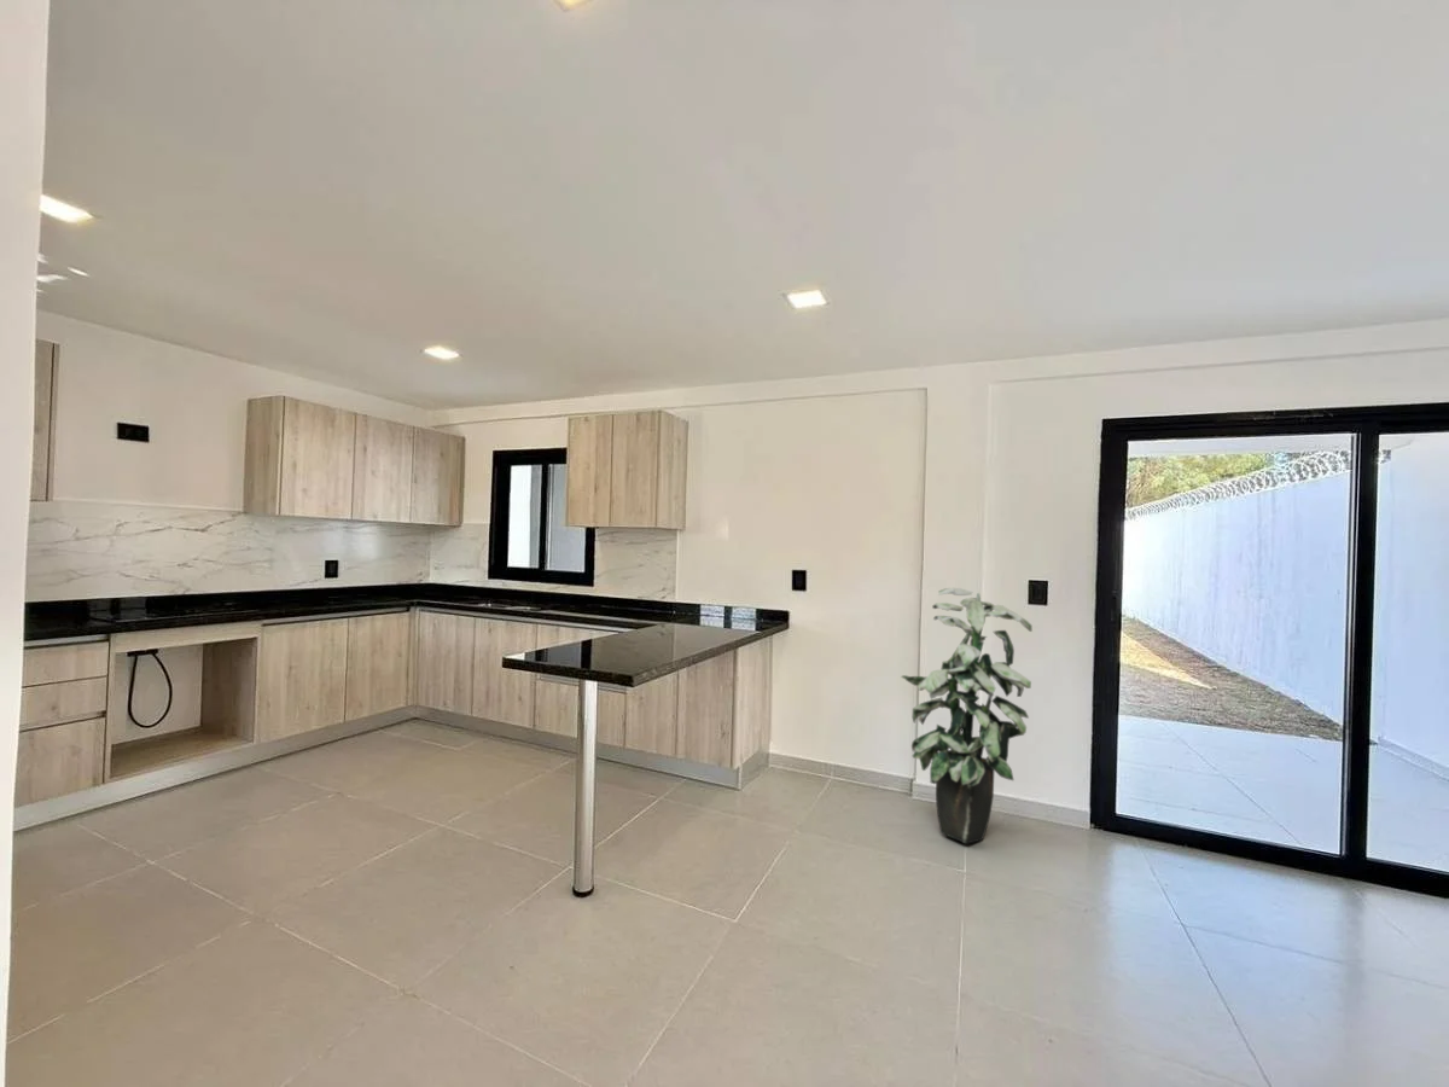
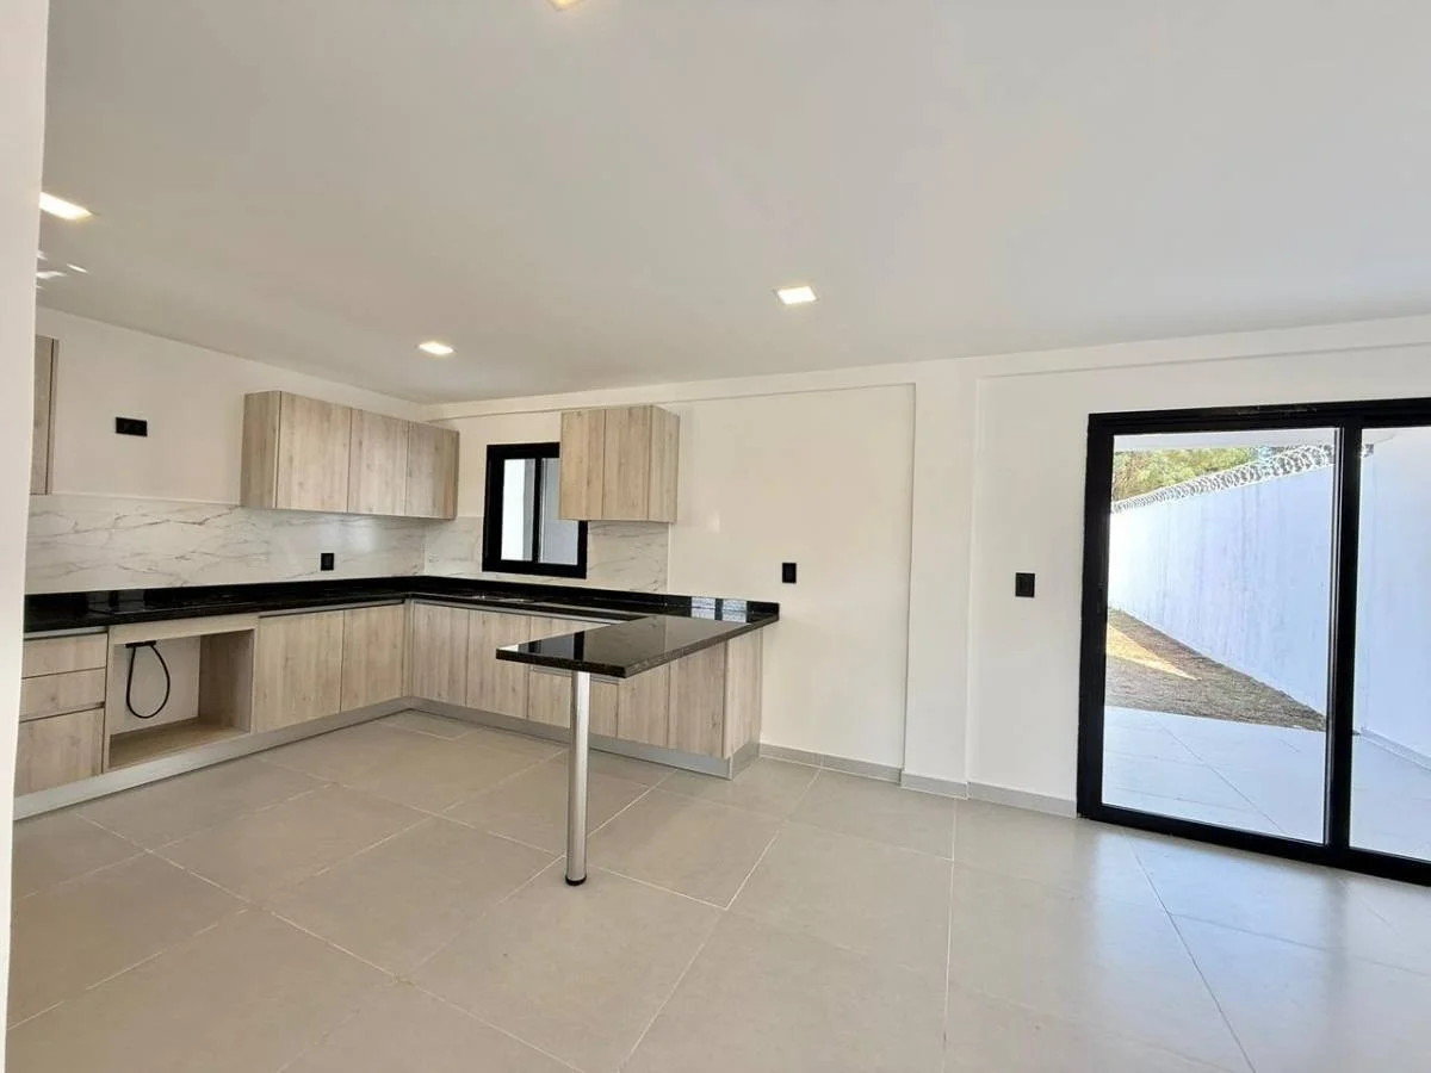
- indoor plant (962, 709)
